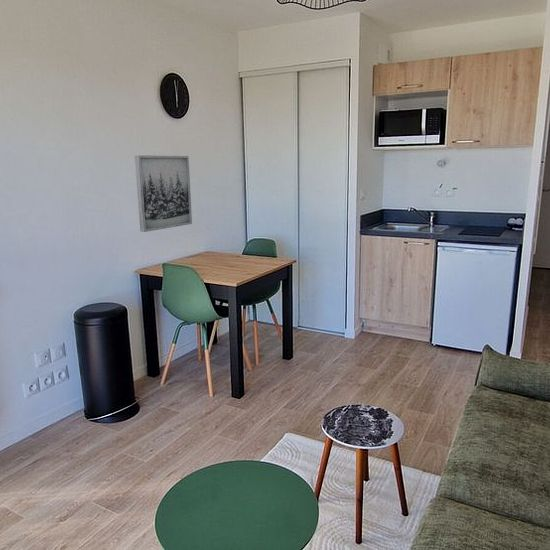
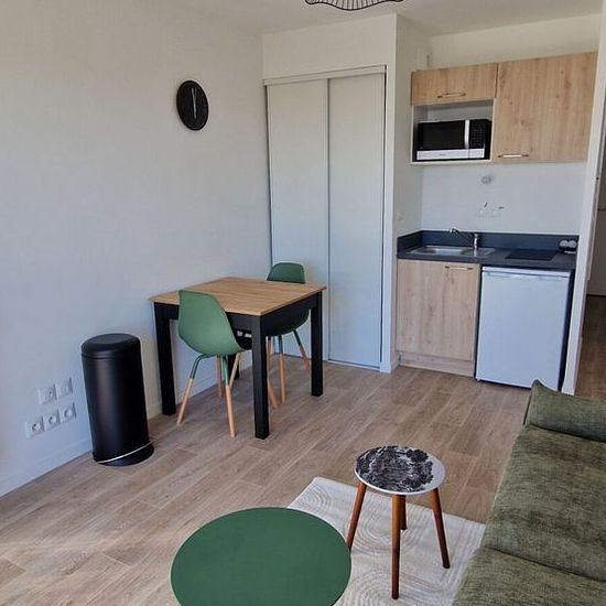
- wall art (165, 192)
